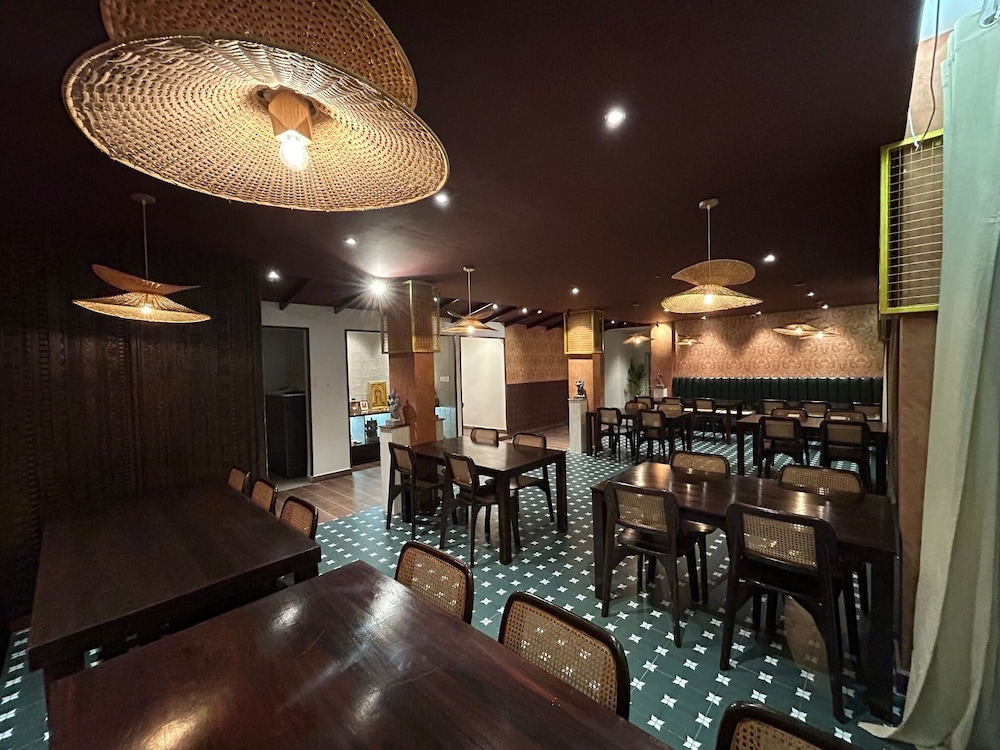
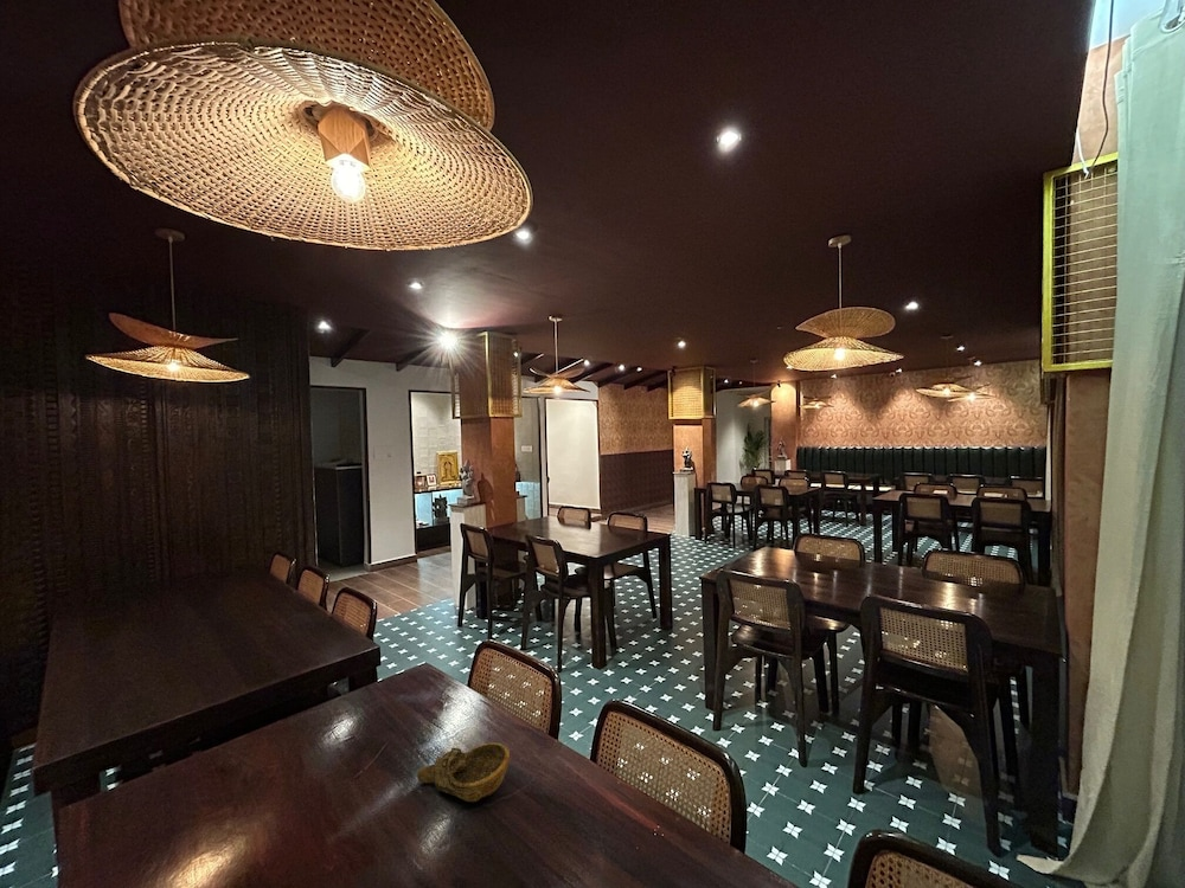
+ decorative bowl (462, 768)
